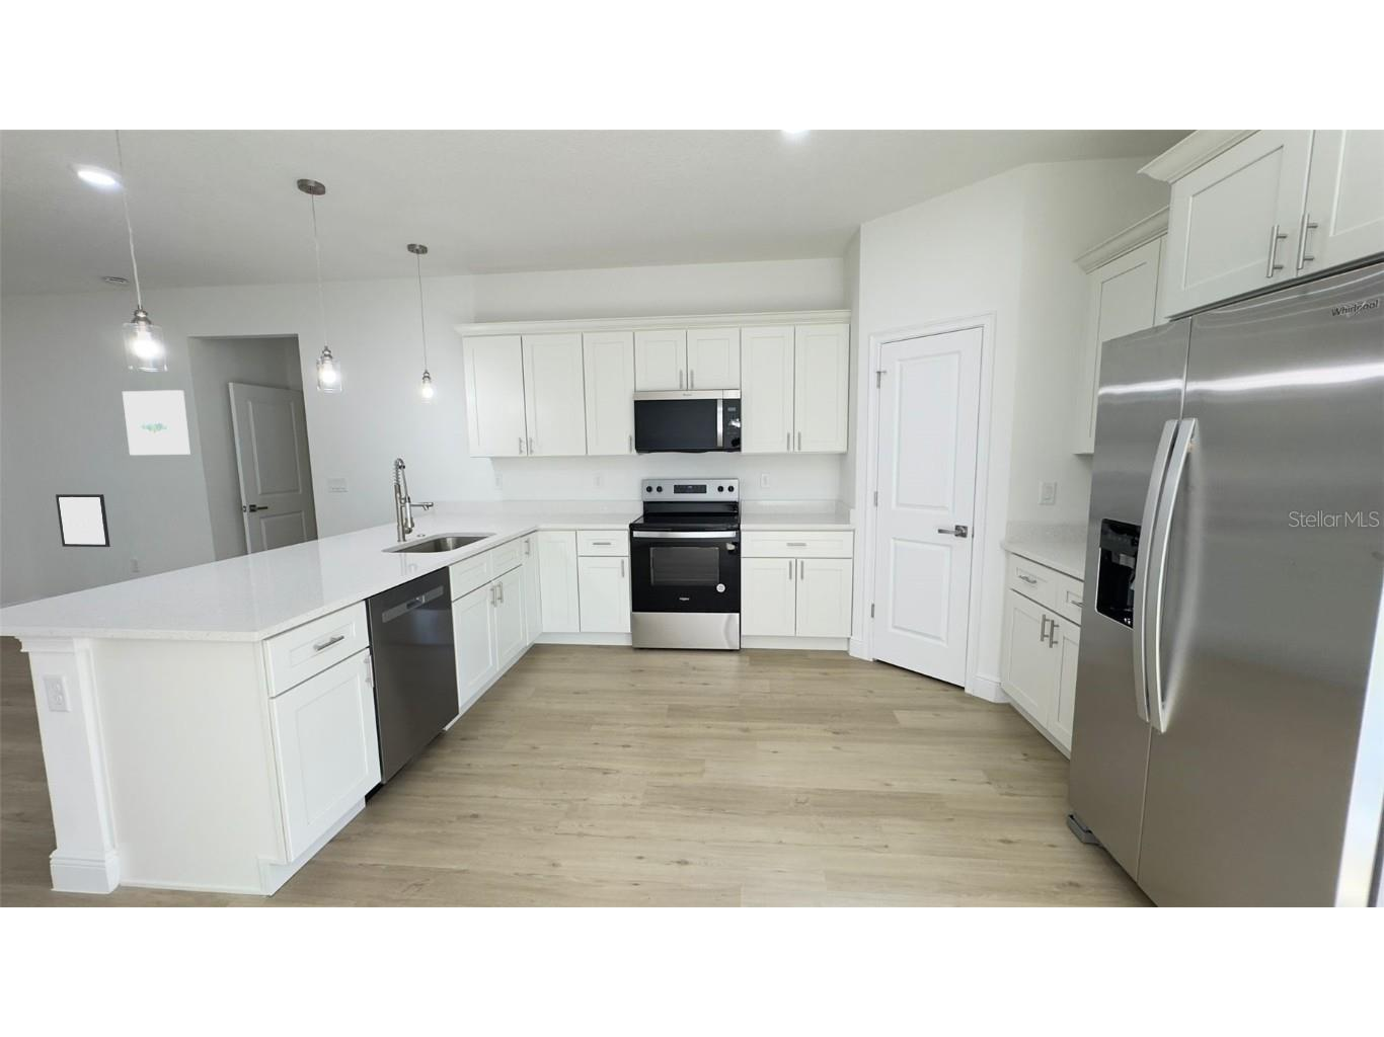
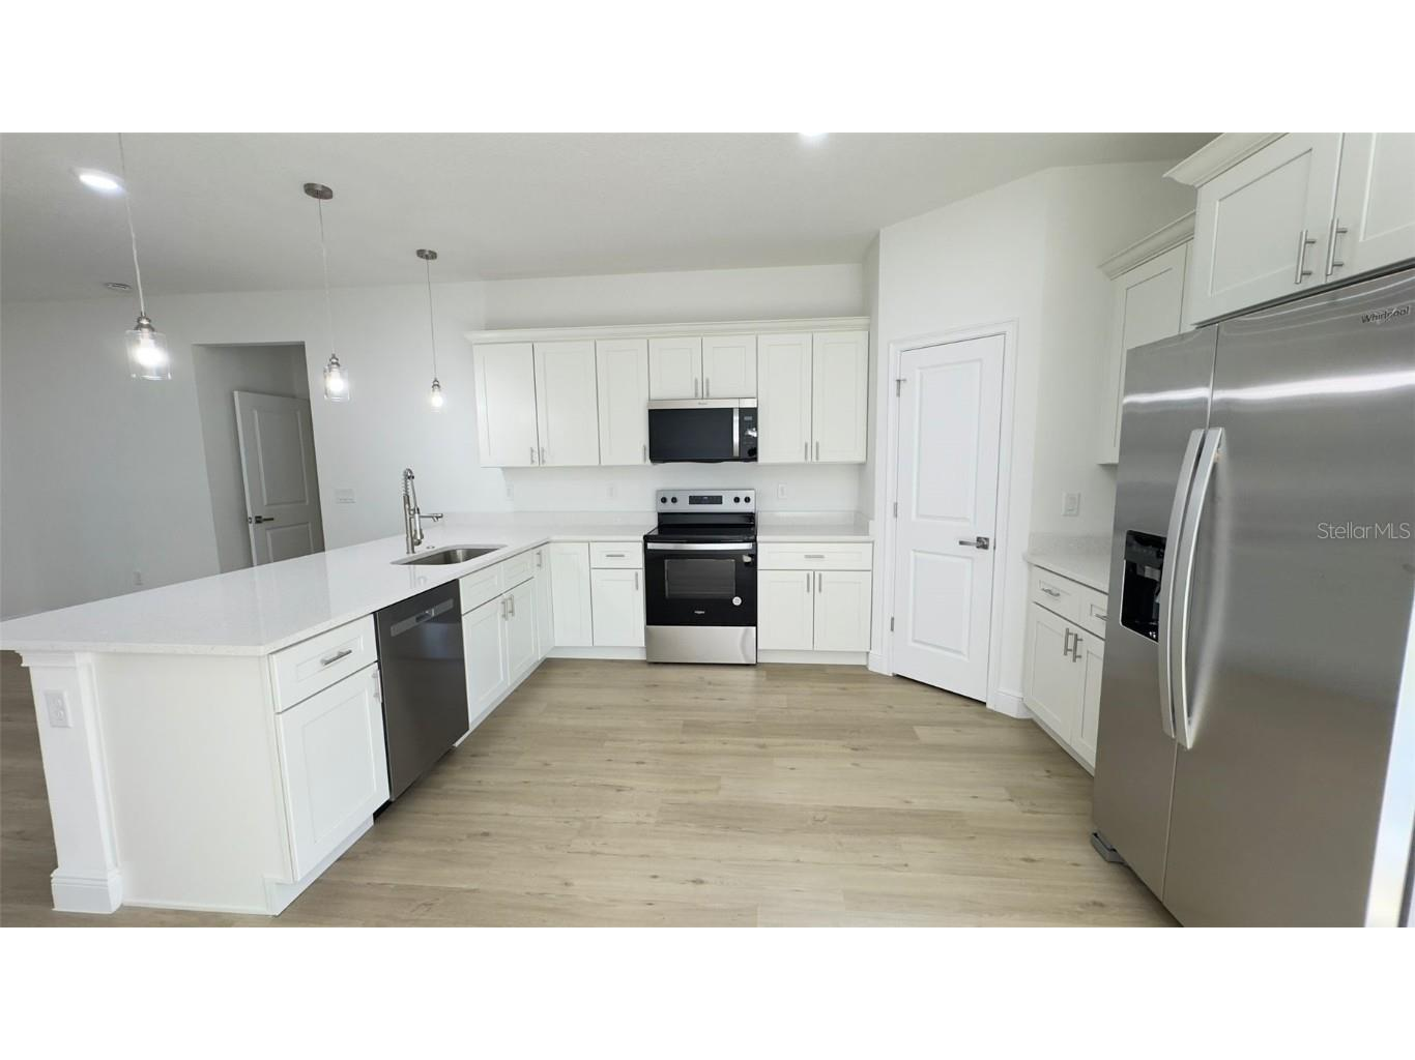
- wall art (156, 423)
- wall art (82, 521)
